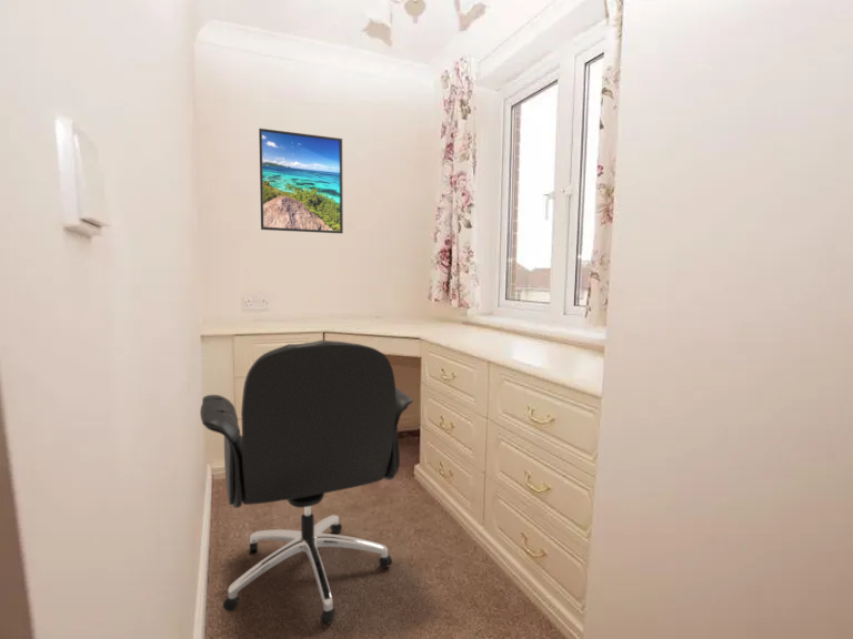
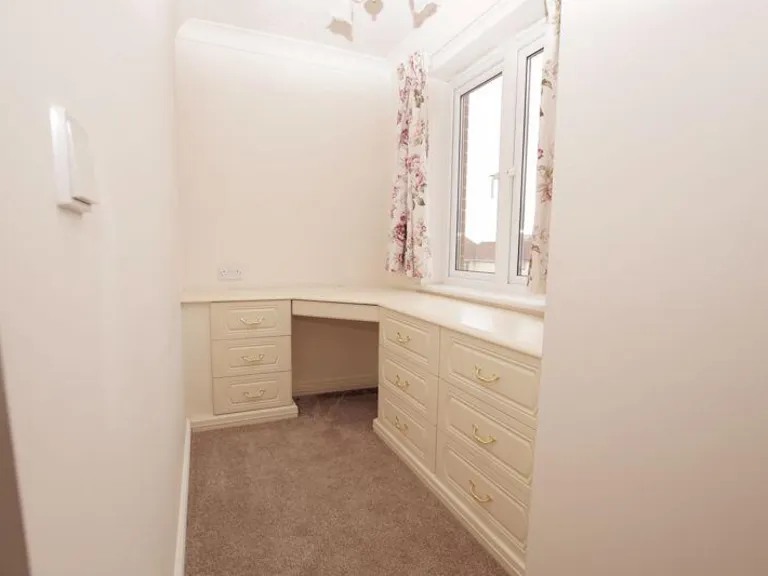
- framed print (302, 183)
- office chair (309, 458)
